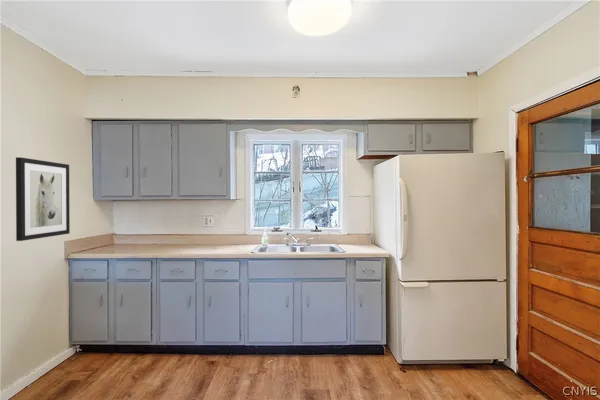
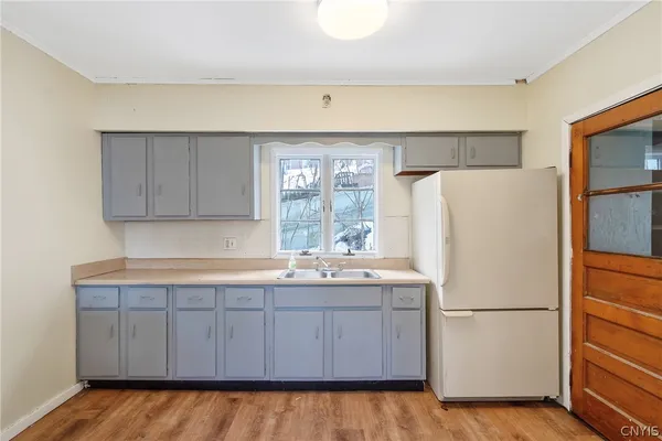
- wall art (45, 199)
